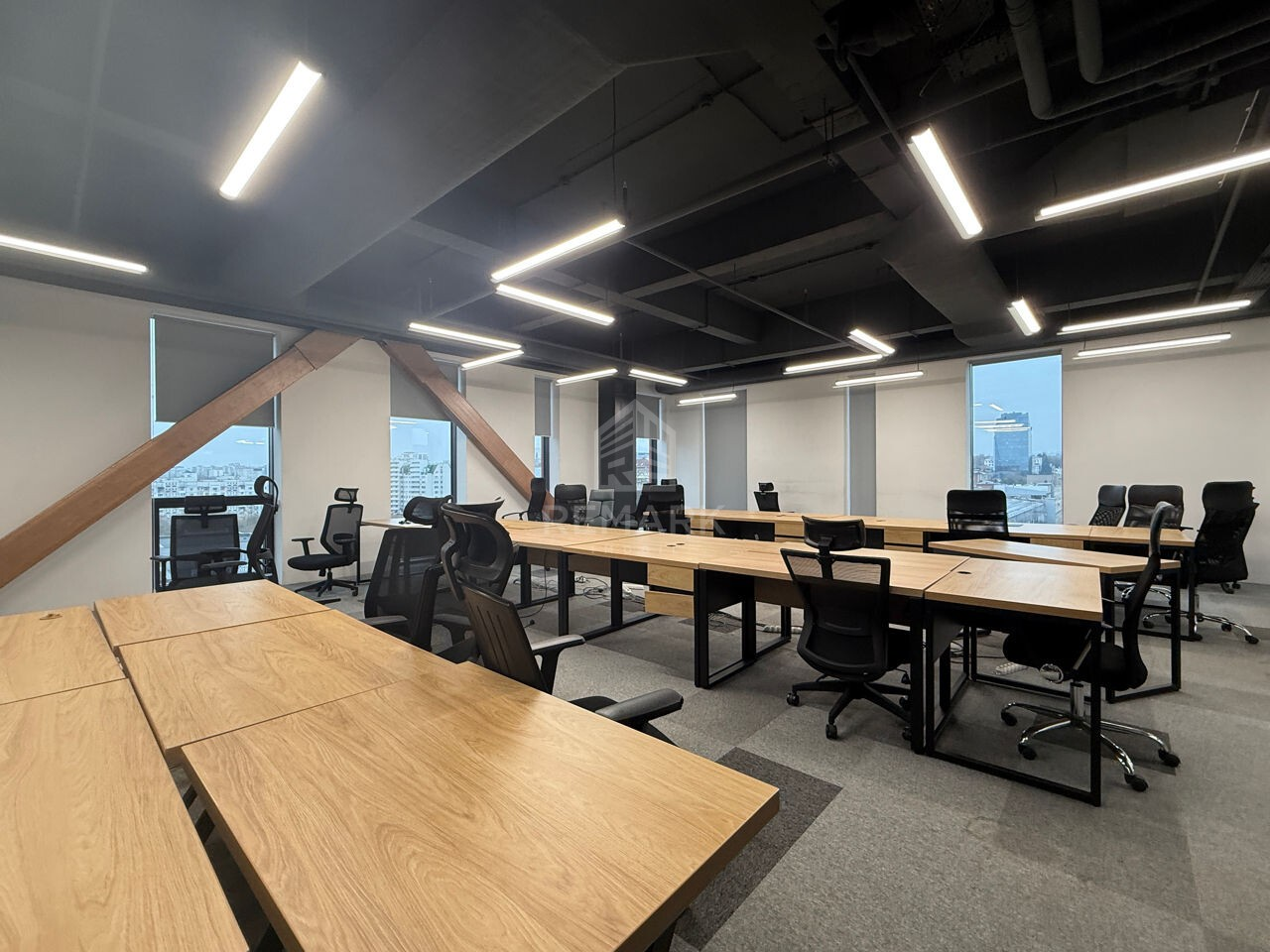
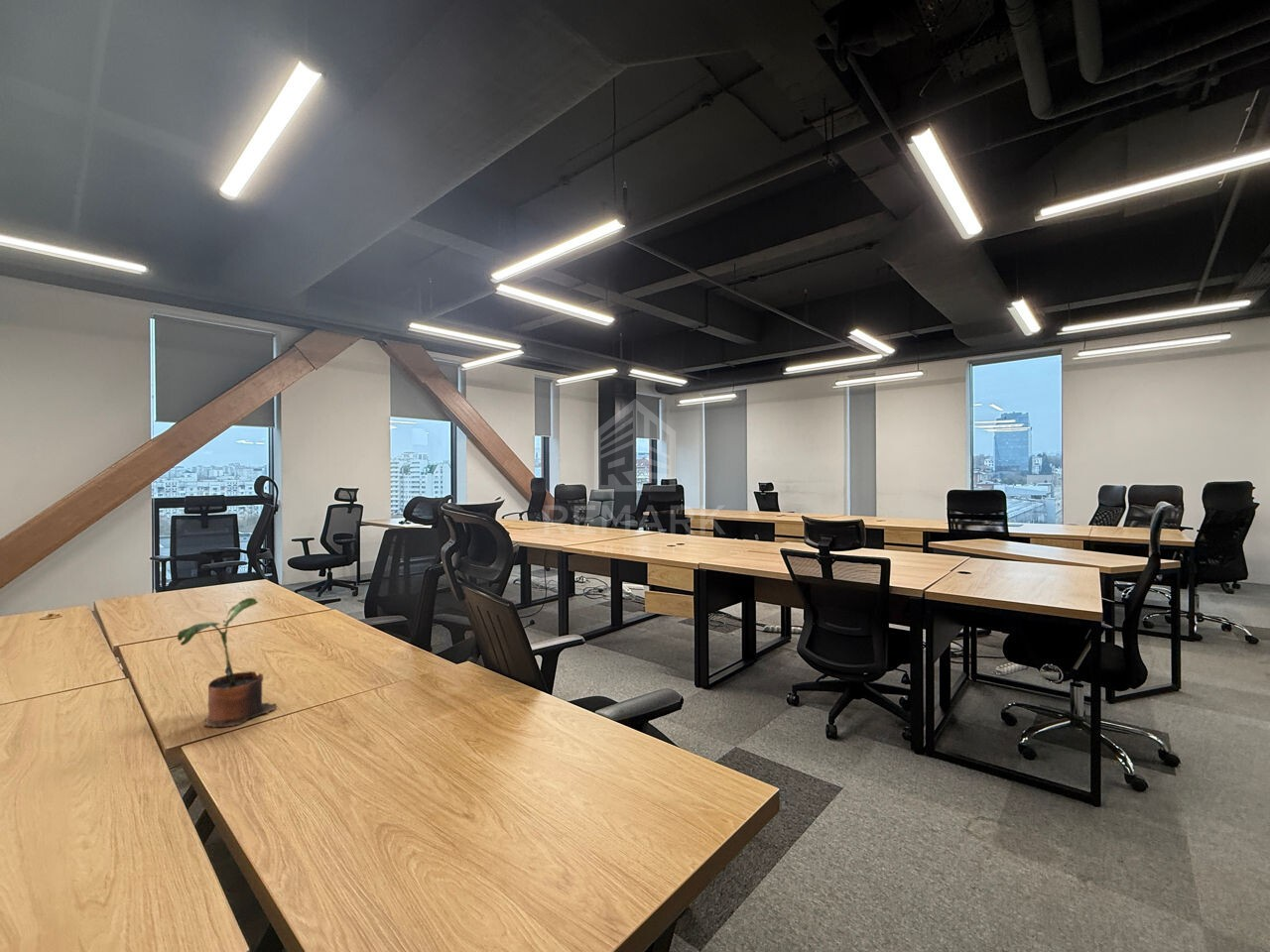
+ potted plant (228, 656)
